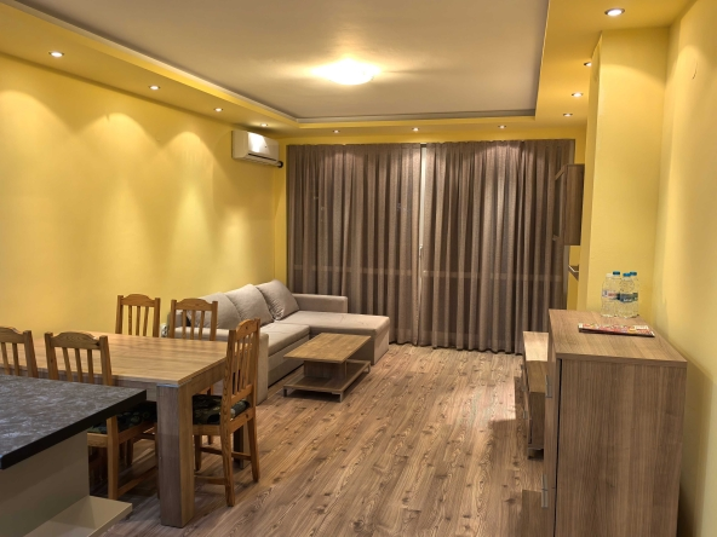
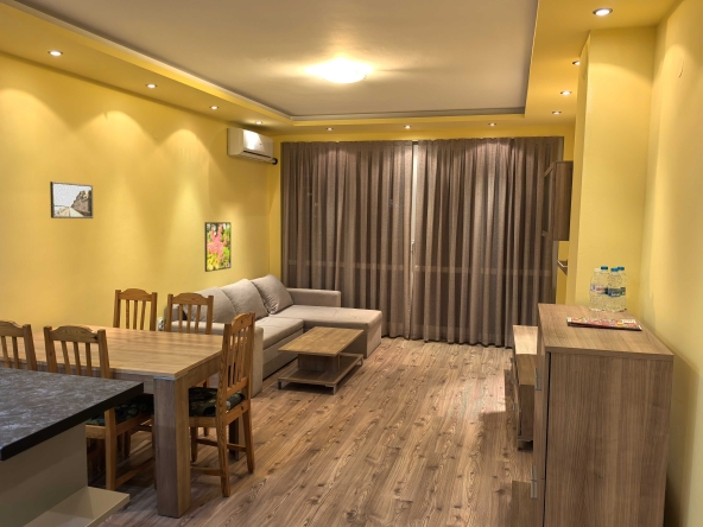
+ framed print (217, 246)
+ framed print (72, 201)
